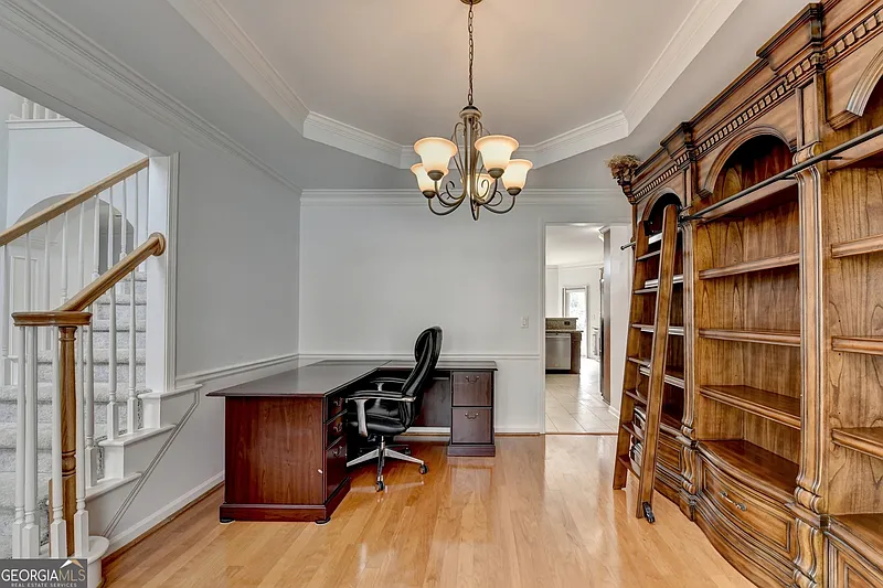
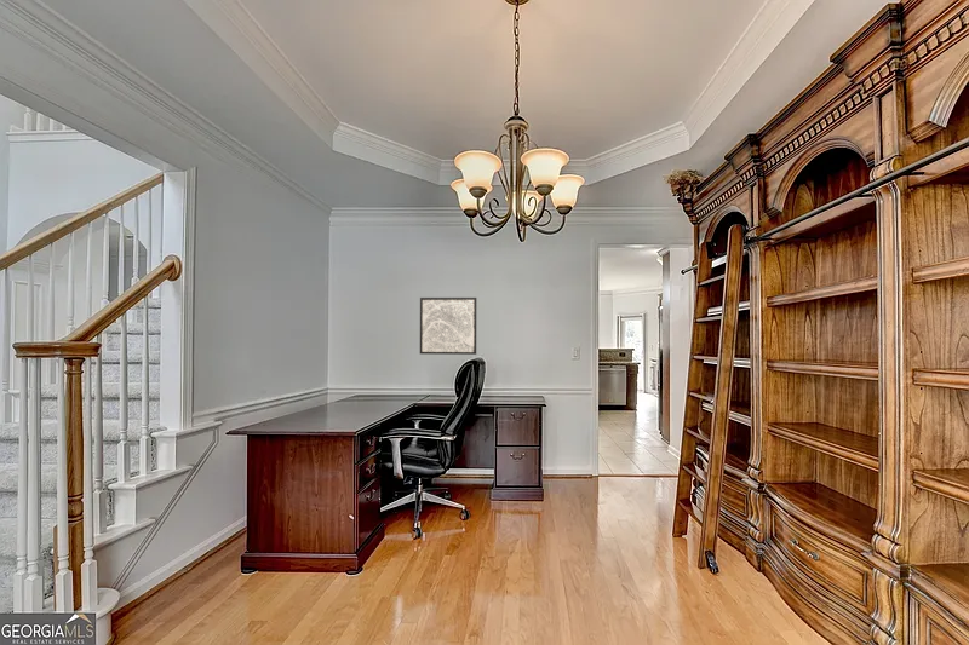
+ wall art (448, 326)
